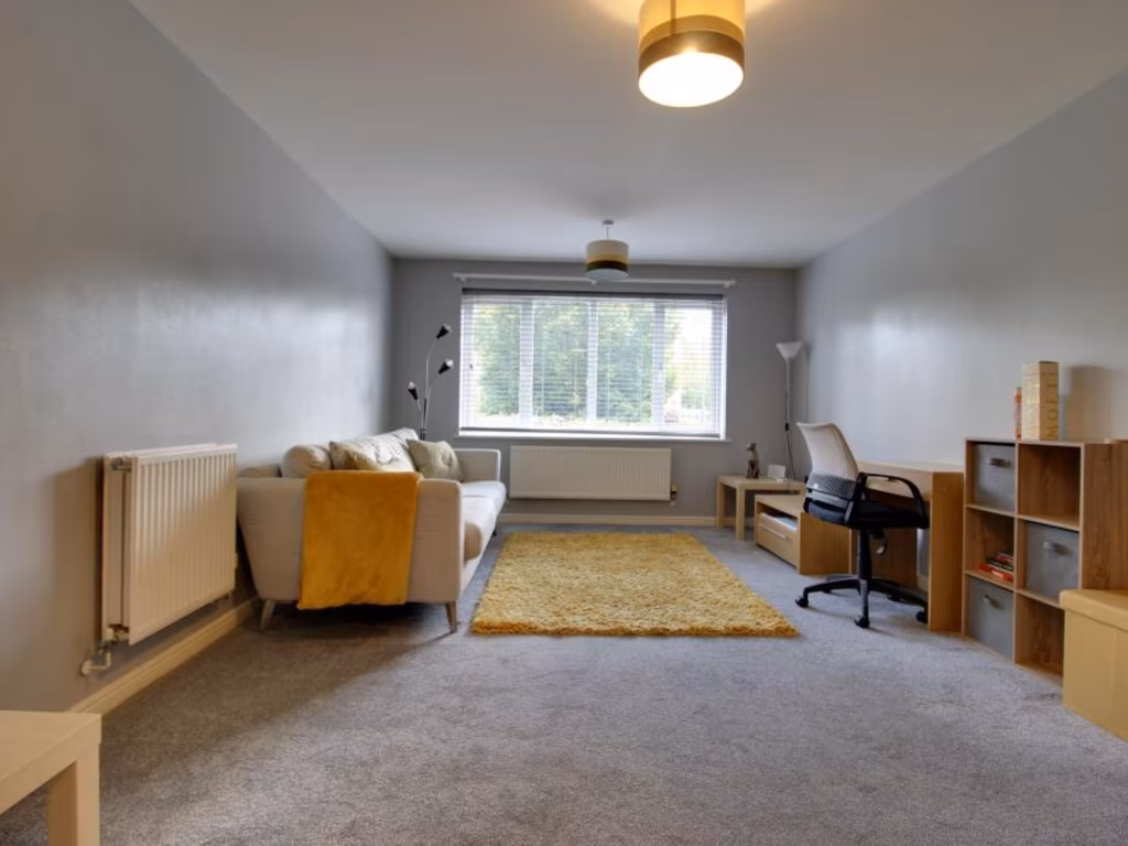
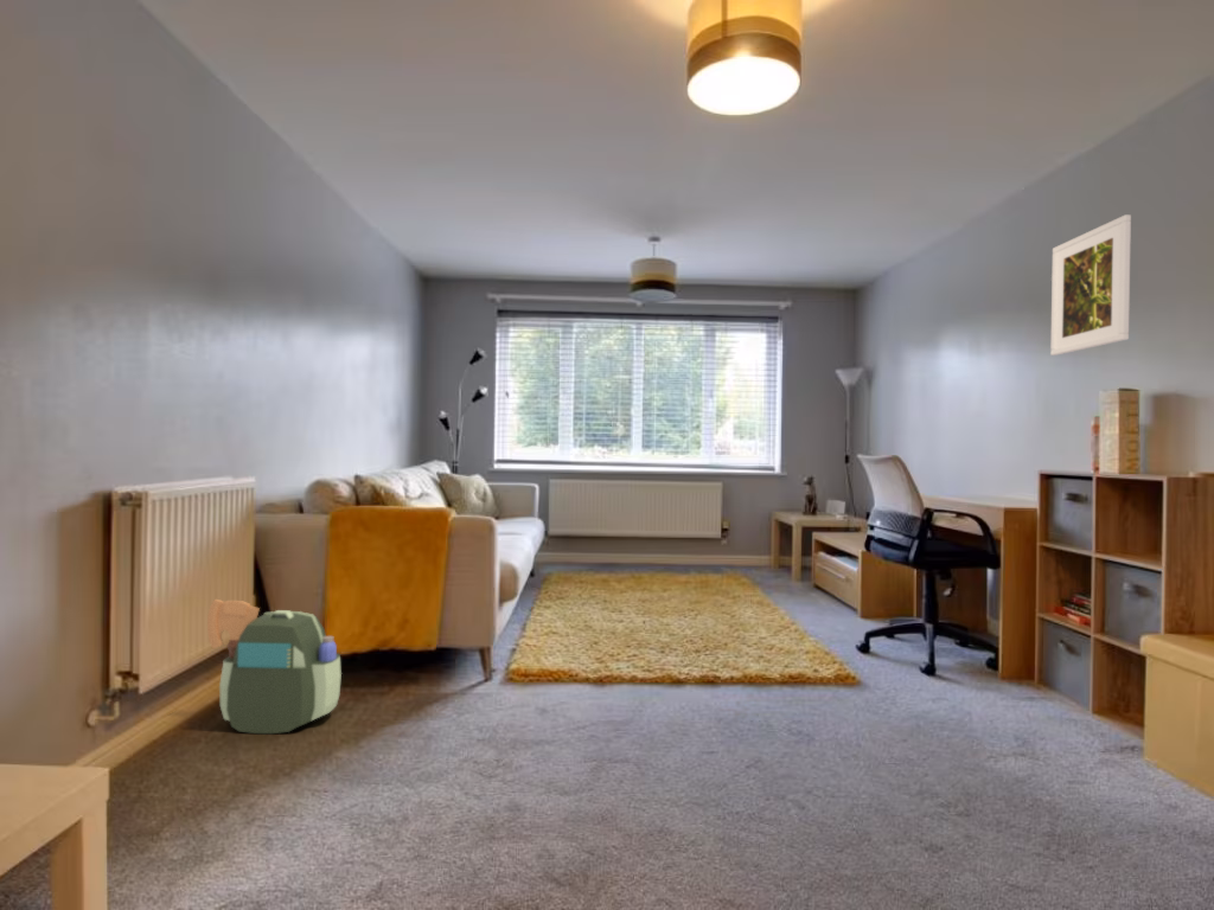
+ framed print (1087, 290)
+ backpack (276, 658)
